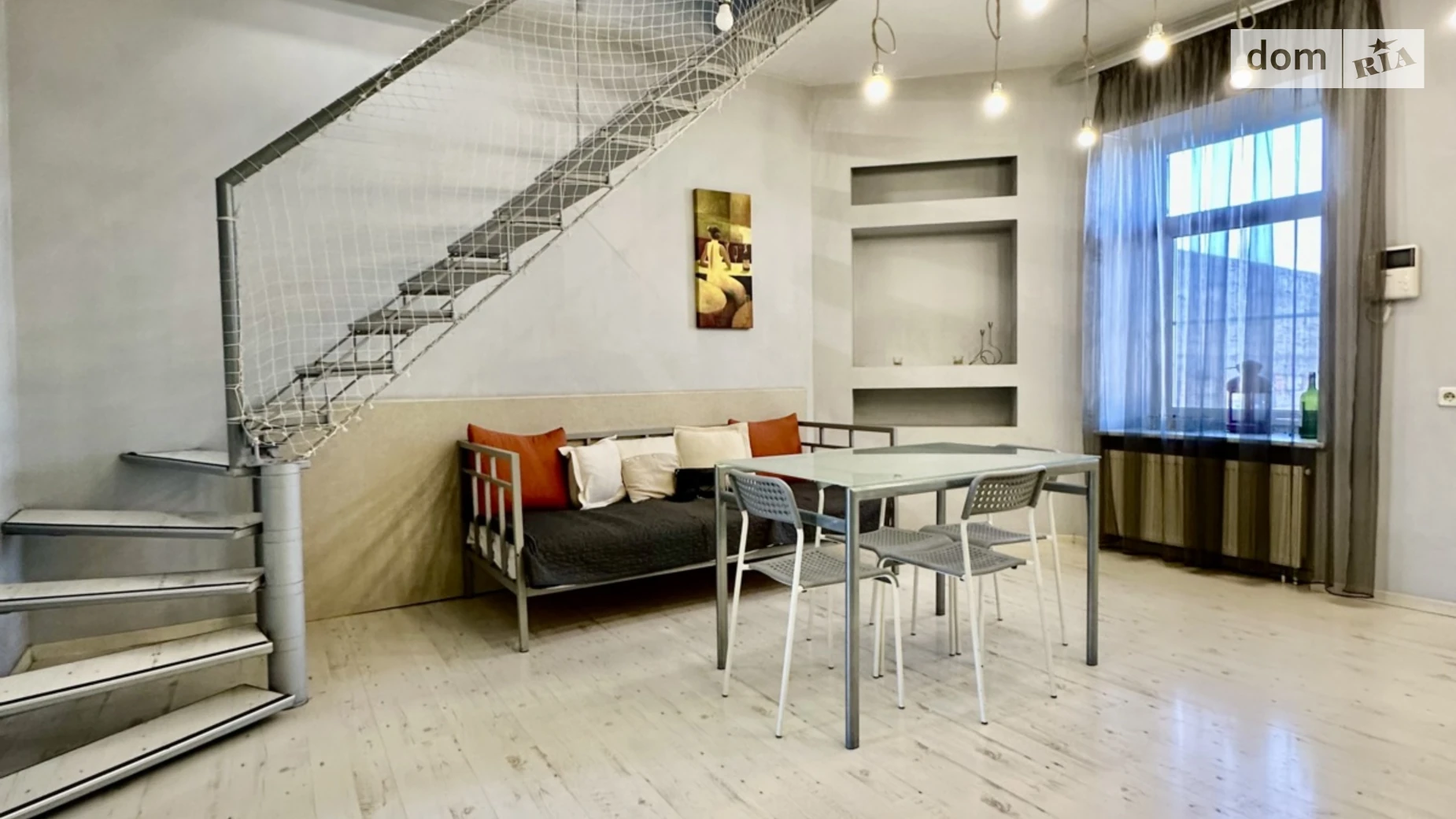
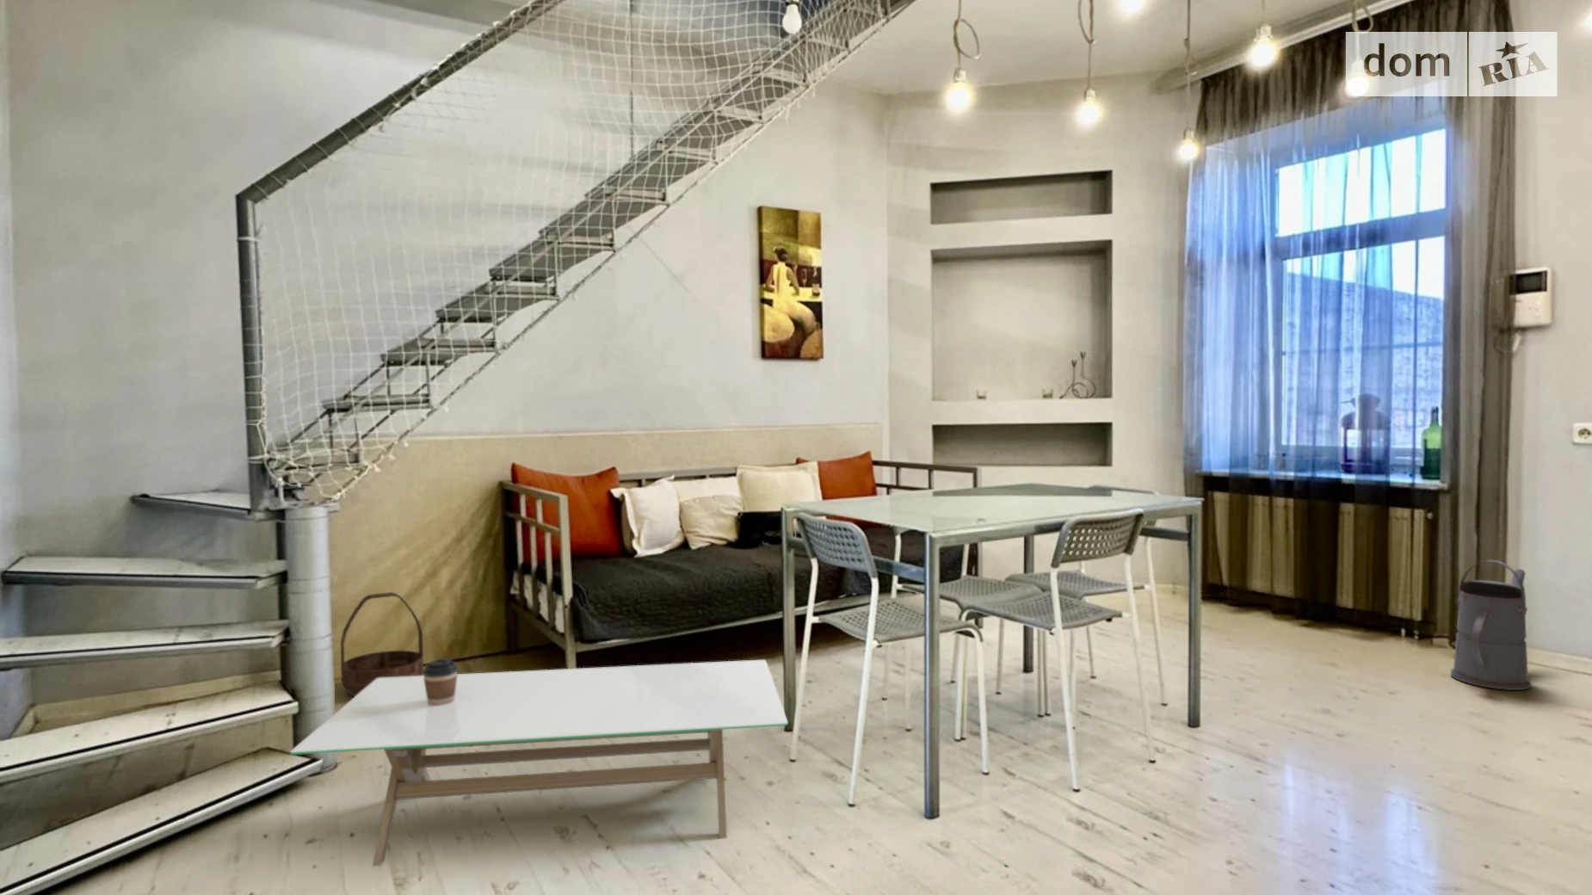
+ watering can (1498, 616)
+ basket (382, 651)
+ coffee table (565, 755)
+ coffee cup (441, 679)
